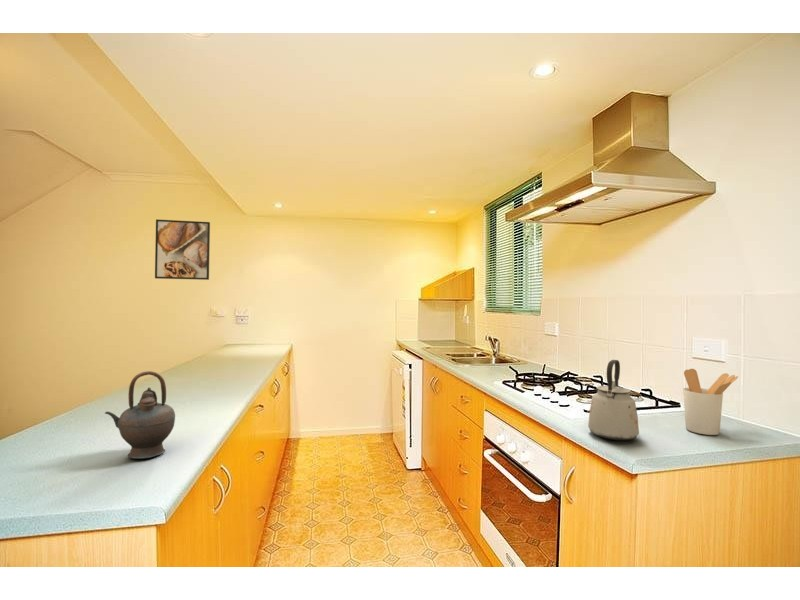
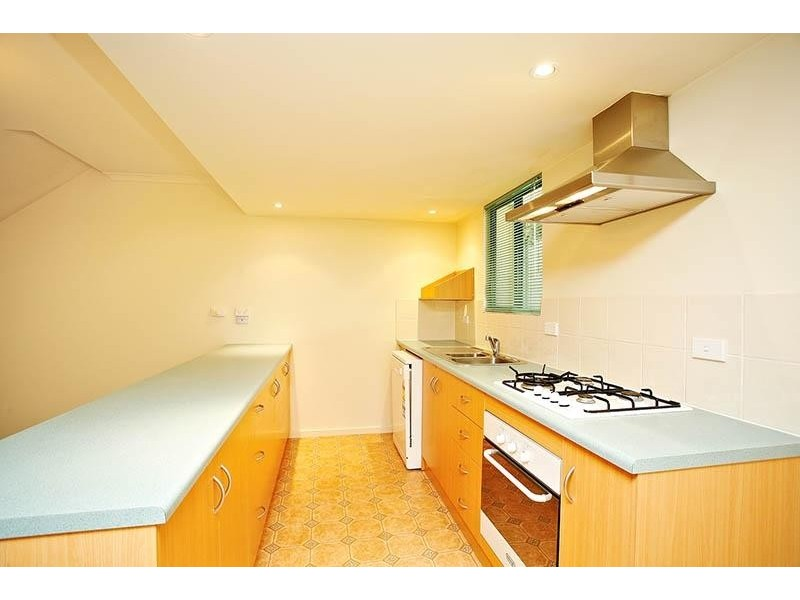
- kettle (614, 396)
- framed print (182, 249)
- teapot (141, 413)
- utensil holder (710, 401)
